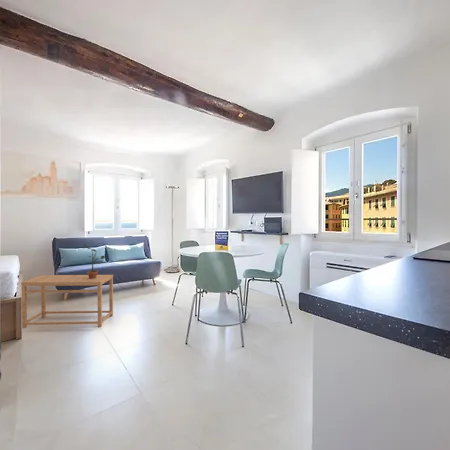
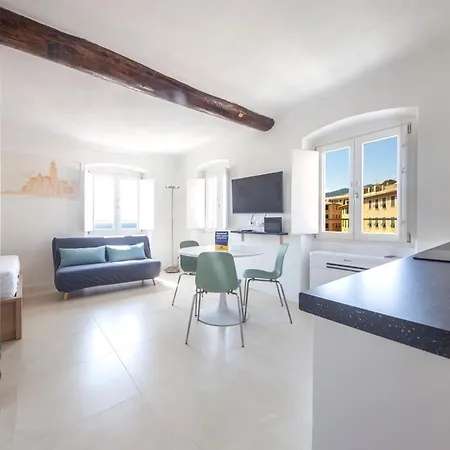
- potted plant (92, 261)
- side table (67, 292)
